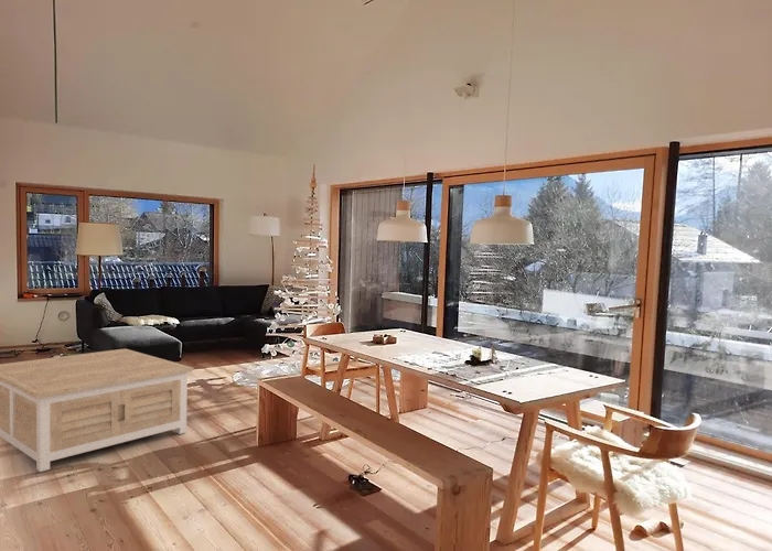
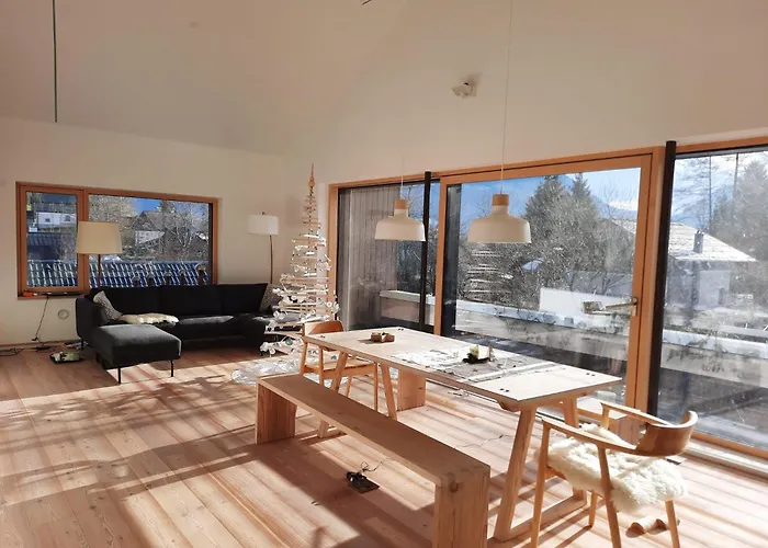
- coffee table (88, 400)
